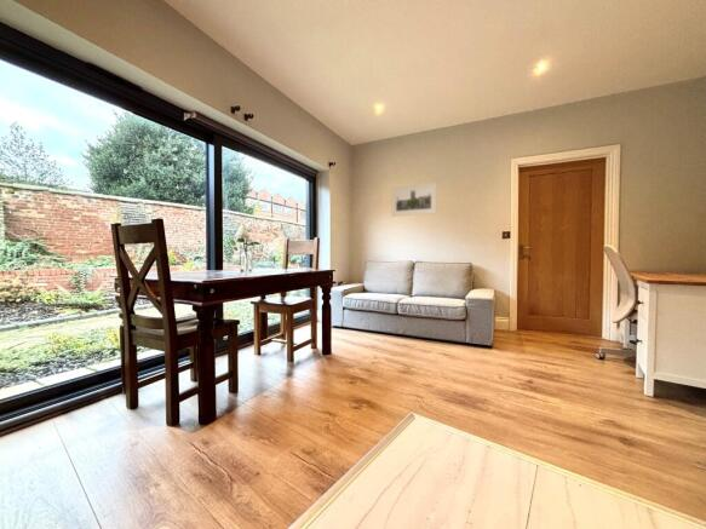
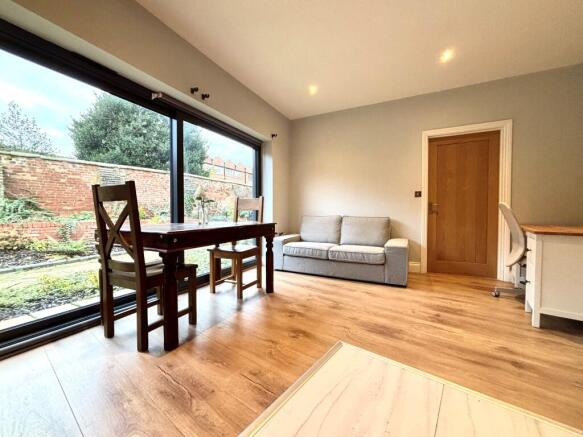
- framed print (413, 200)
